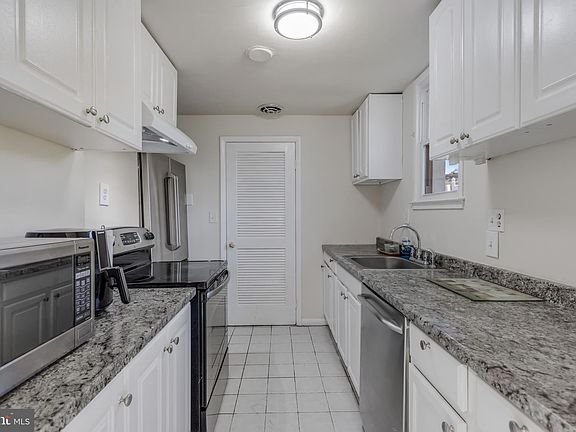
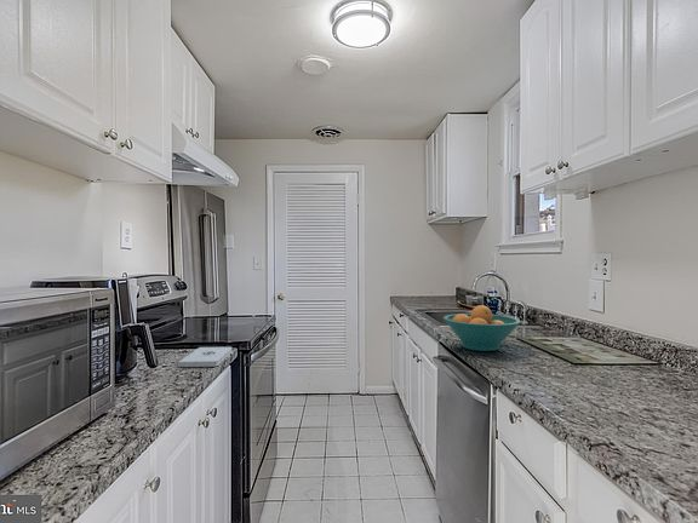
+ fruit bowl (480, 326)
+ notepad (207, 356)
